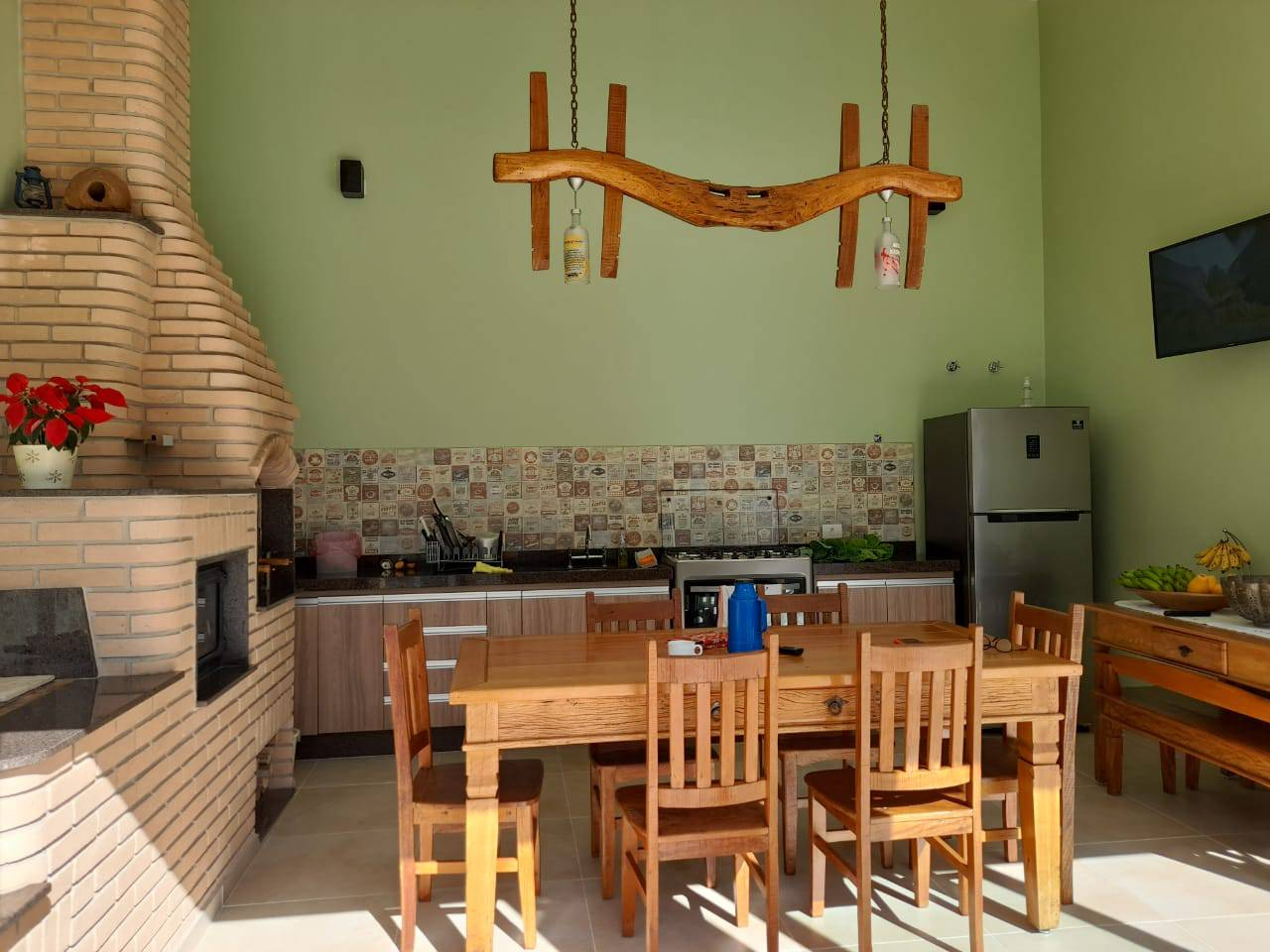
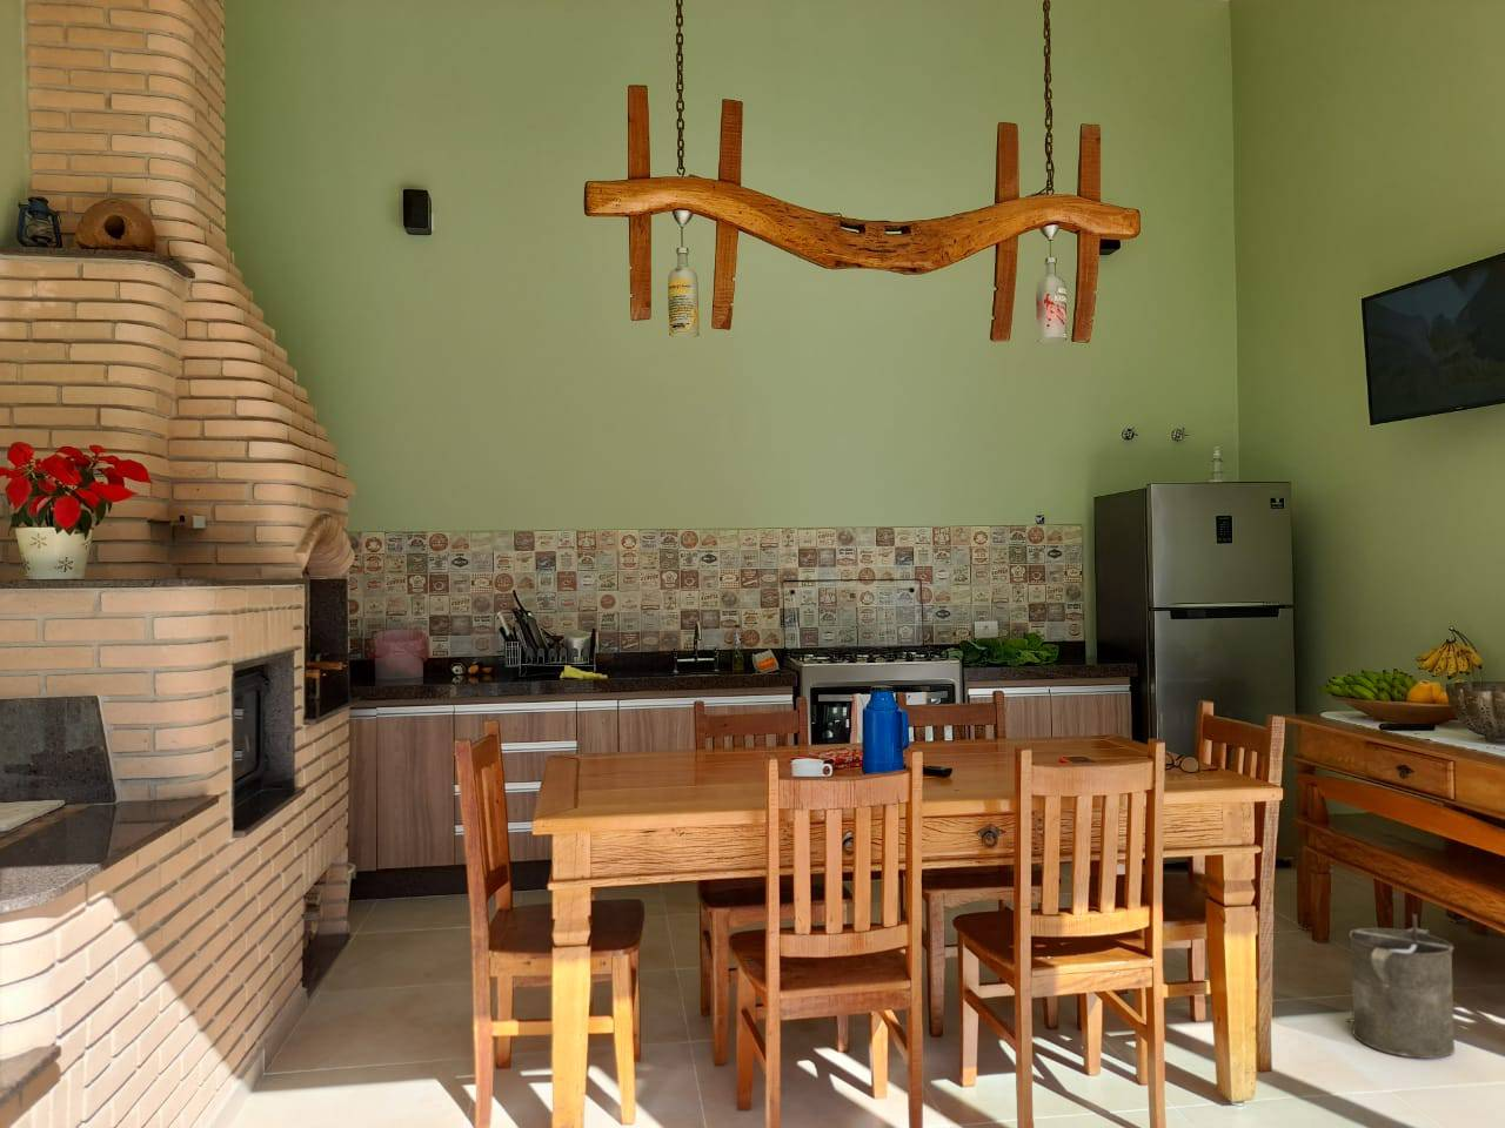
+ bucket (1402, 975)
